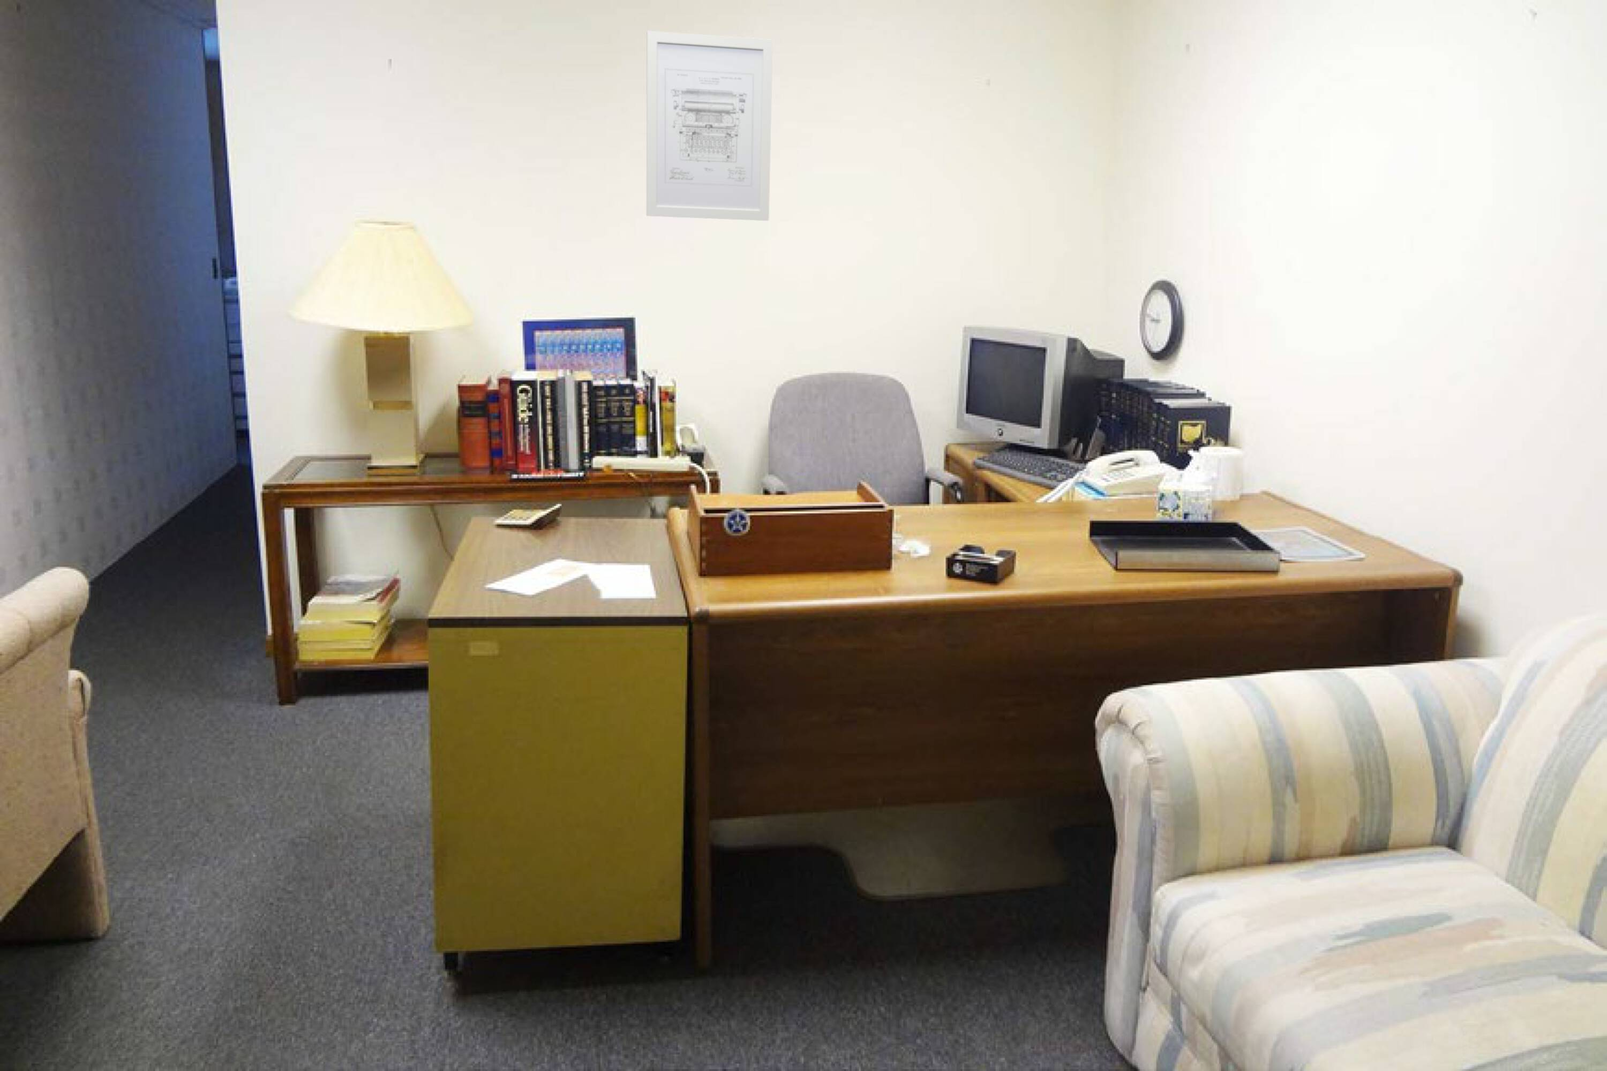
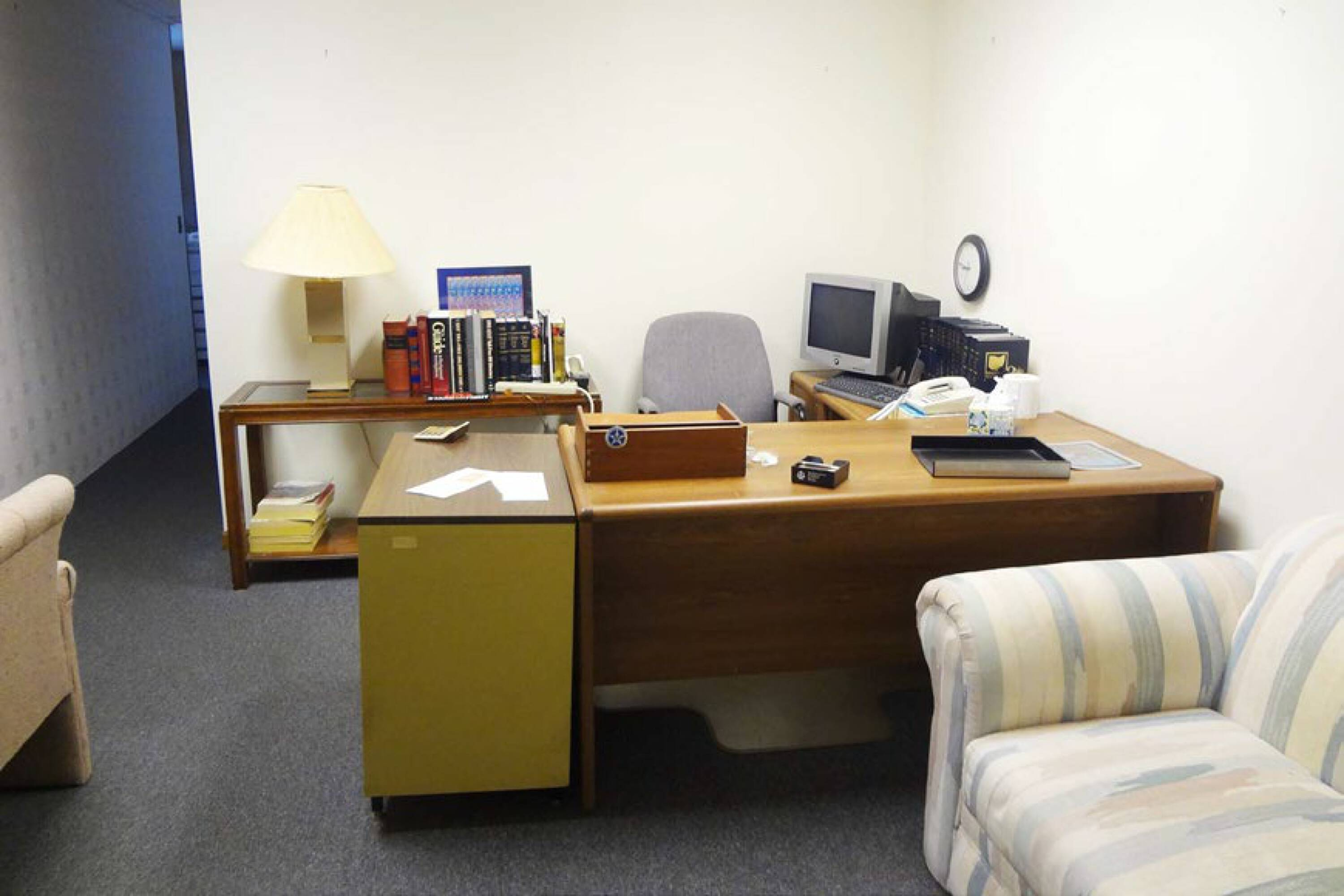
- wall art (709, 128)
